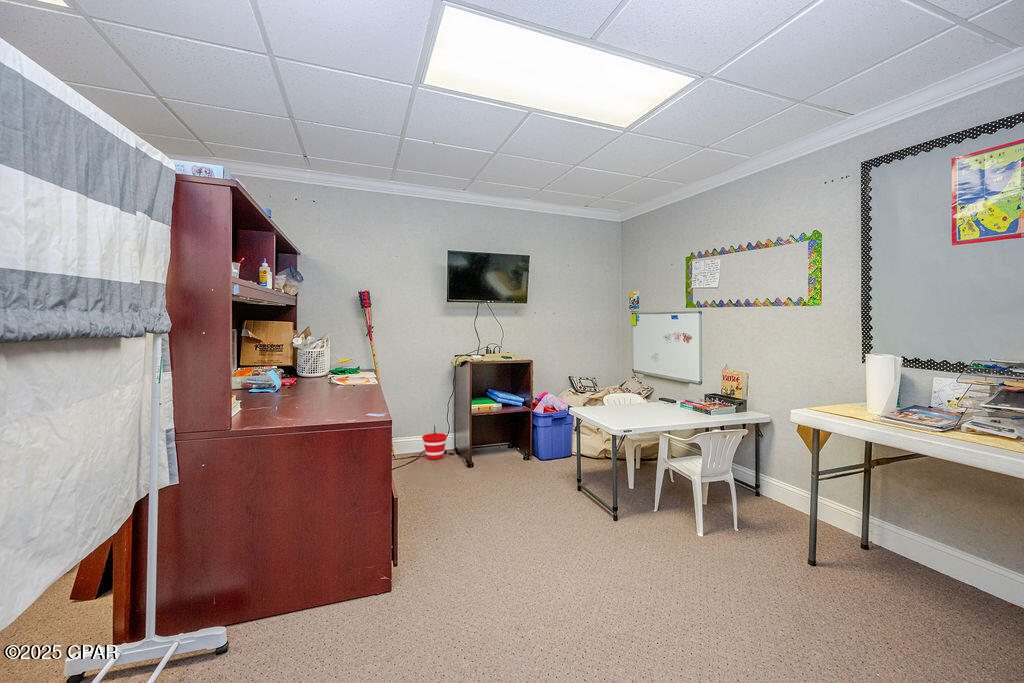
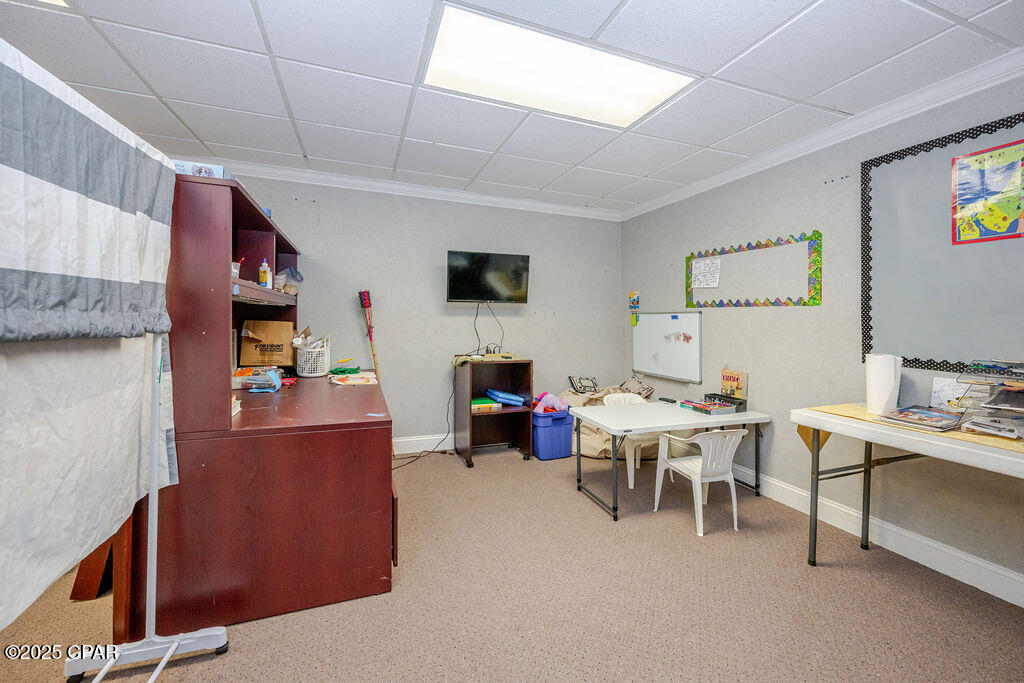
- bucket (434, 441)
